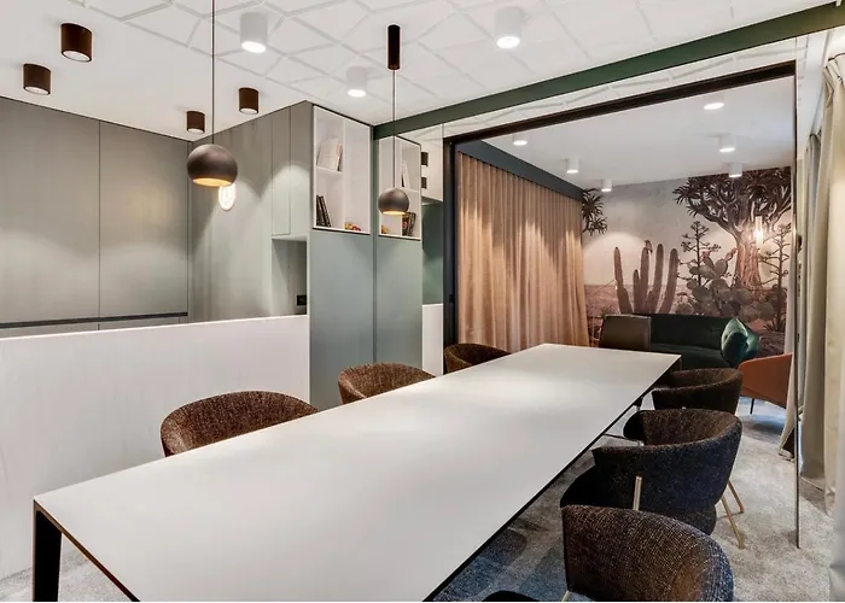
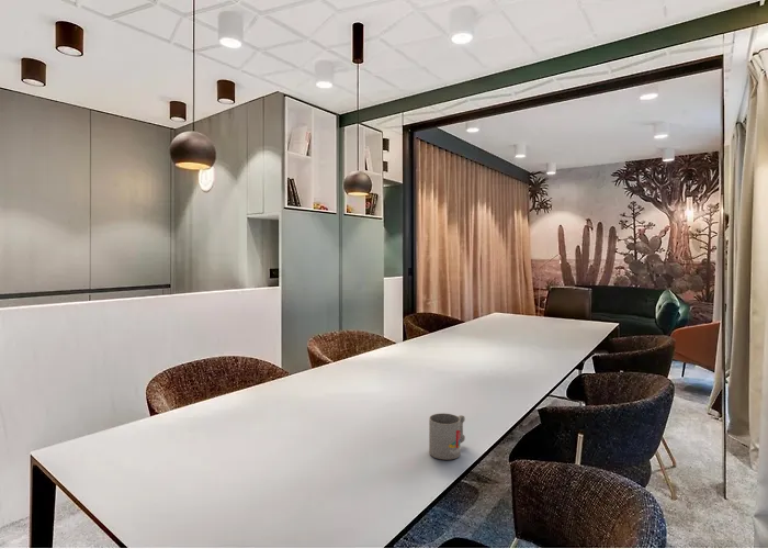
+ mug (449, 433)
